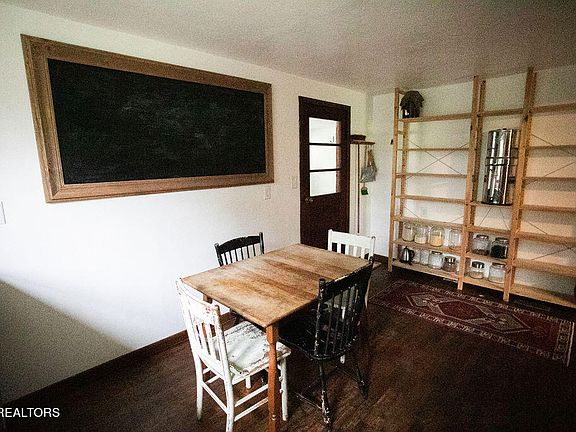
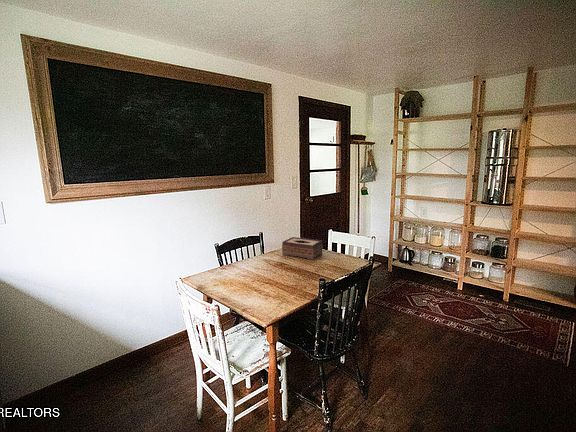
+ tissue box (302, 247)
